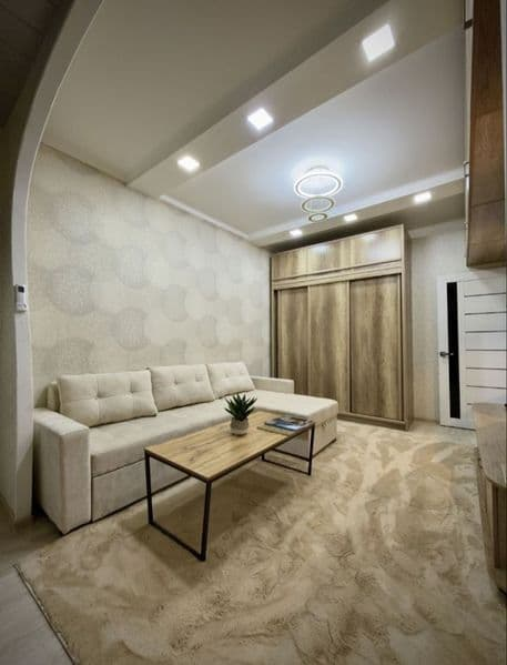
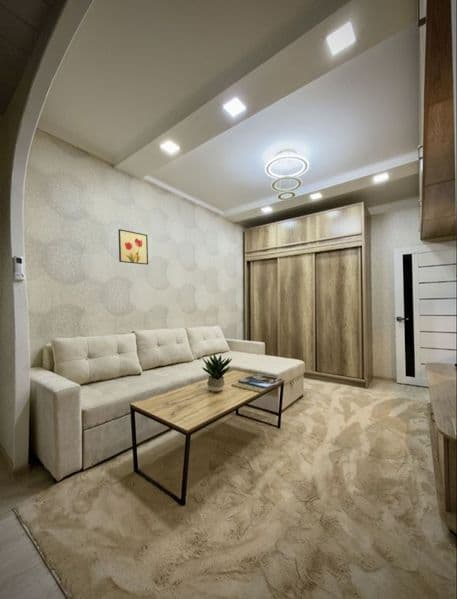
+ wall art (133, 247)
